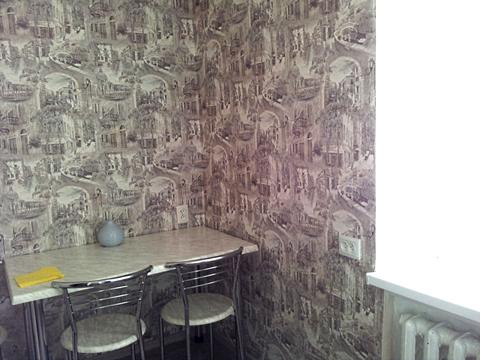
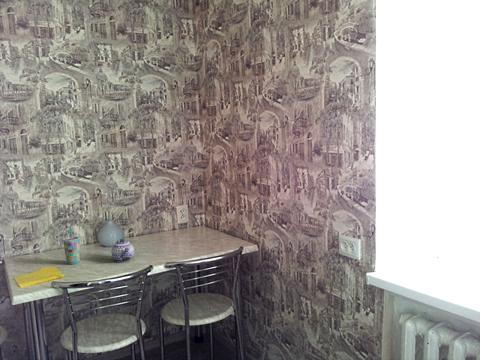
+ cup (71, 244)
+ teapot (122, 249)
